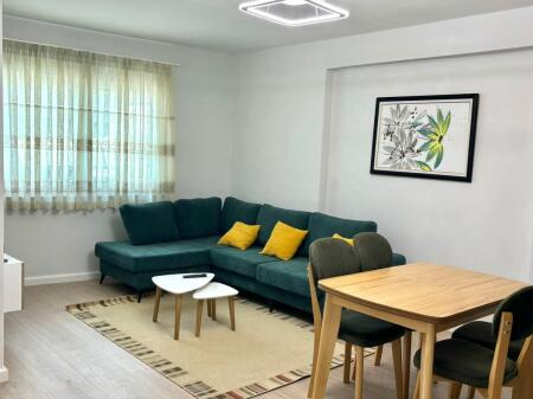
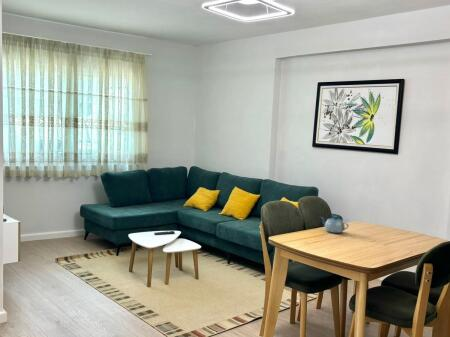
+ chinaware (334, 223)
